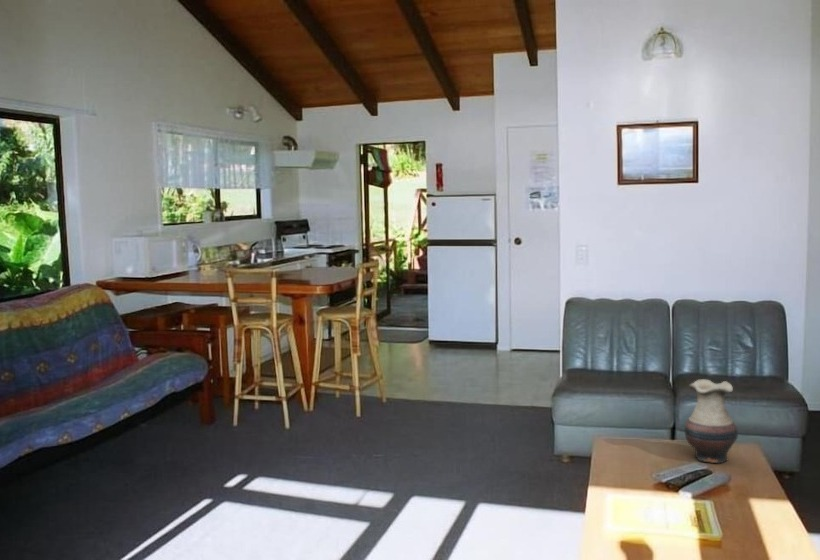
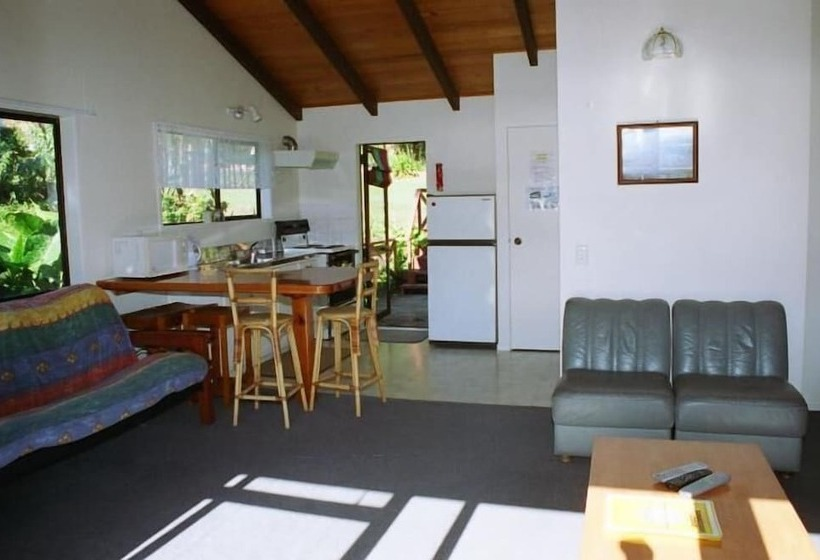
- vase (710, 420)
